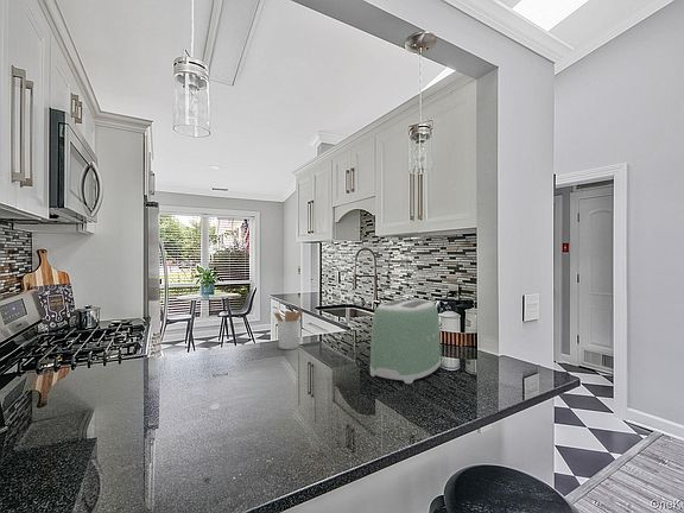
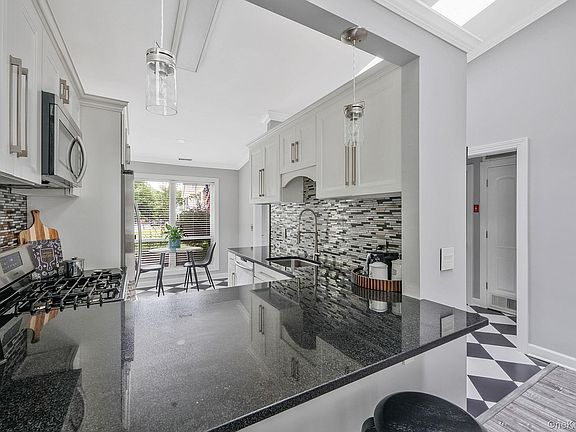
- utensil holder (290, 327)
- toaster (406, 334)
